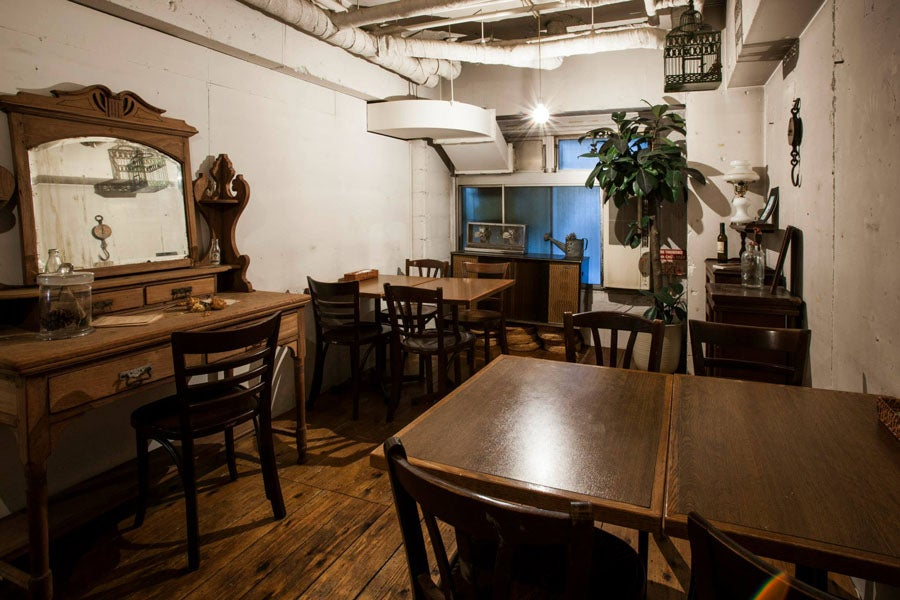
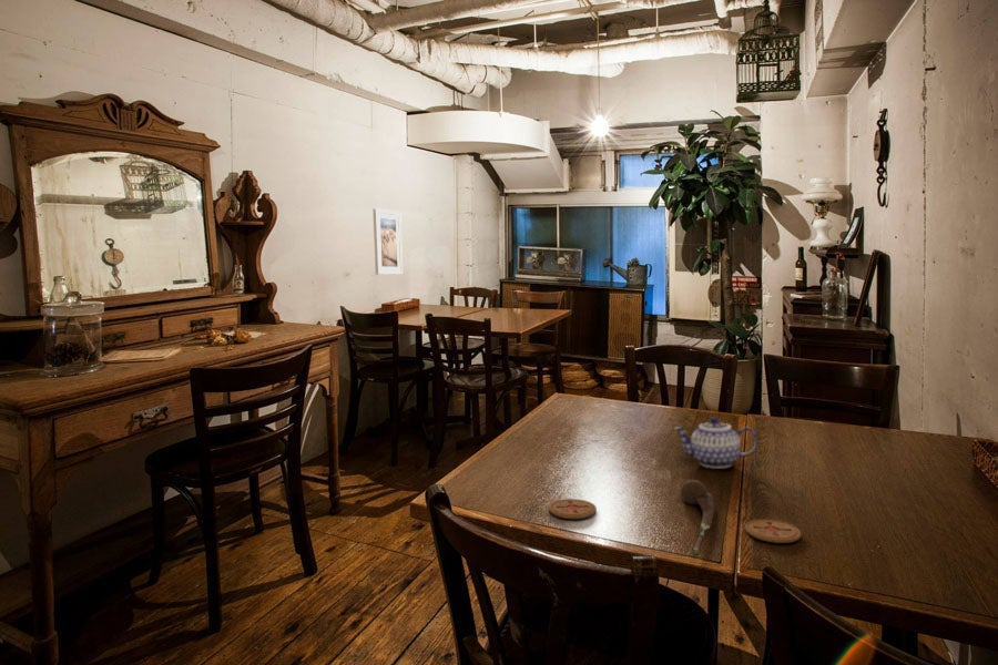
+ coaster (572, 508)
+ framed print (388, 243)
+ teapot (714, 440)
+ coaster (772, 530)
+ spoon (692, 503)
